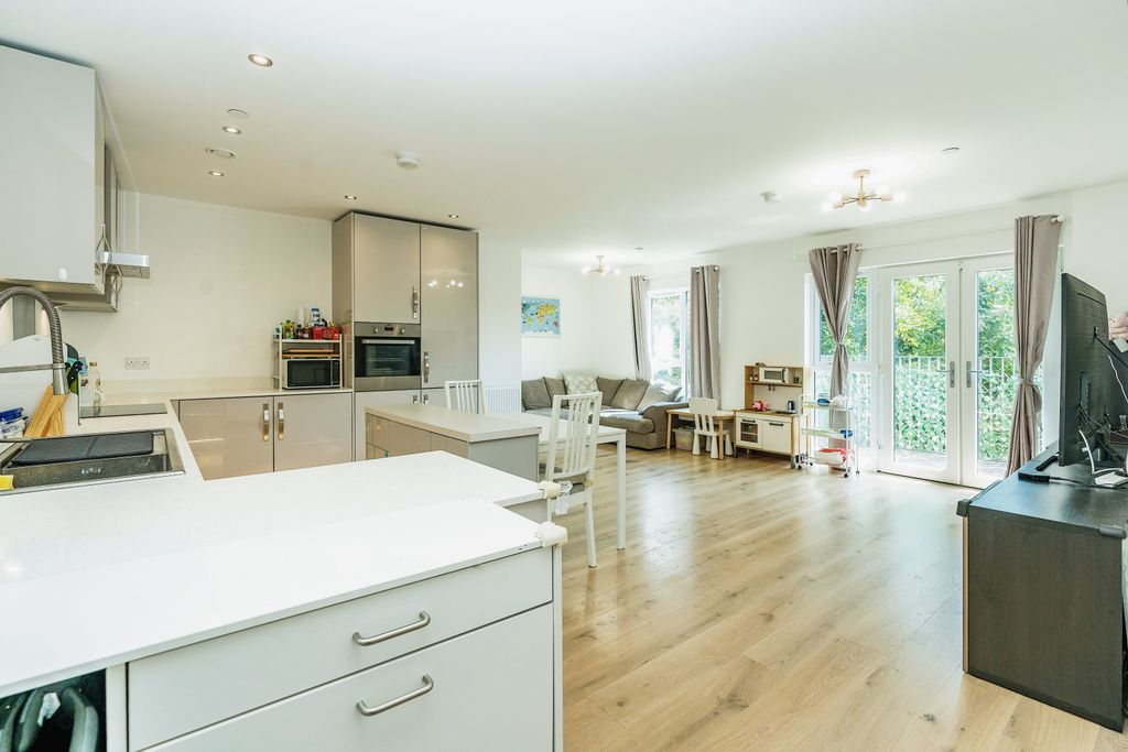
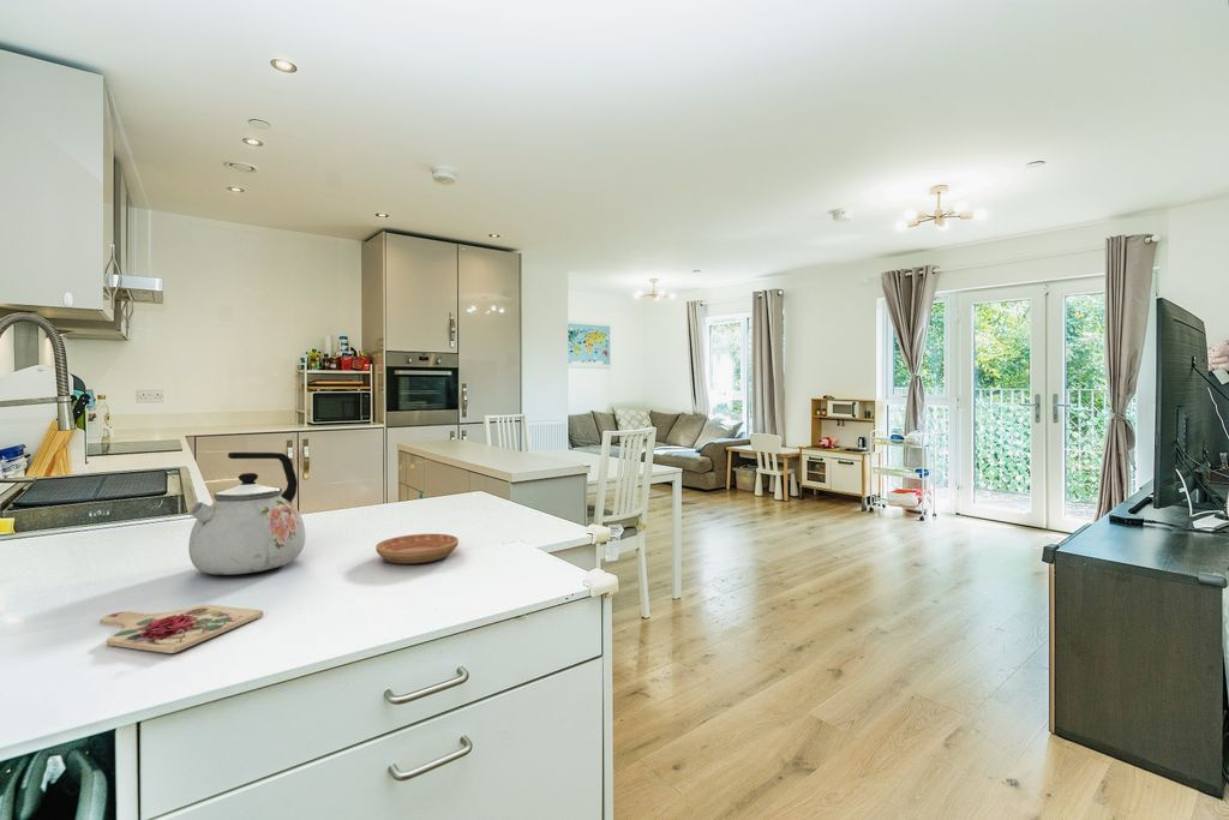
+ cutting board (163, 617)
+ kettle (247, 509)
+ saucer (418, 549)
